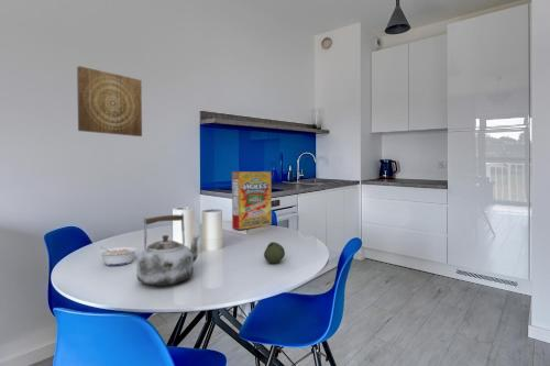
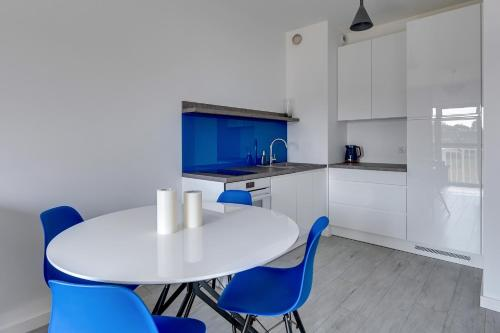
- wall art (111, 103)
- kettle (172, 246)
- cereal box (252, 199)
- fruit (274, 252)
- legume (117, 255)
